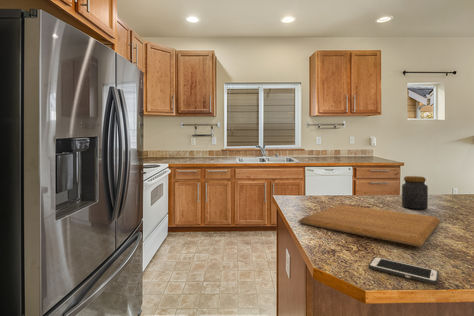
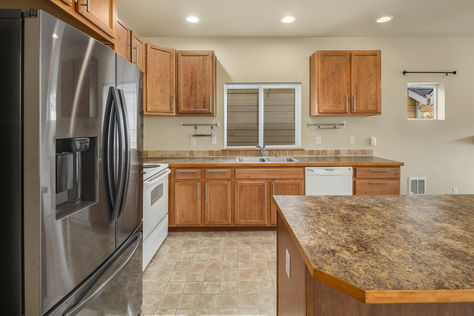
- cell phone (402, 269)
- jar (414, 192)
- chopping board (369, 219)
